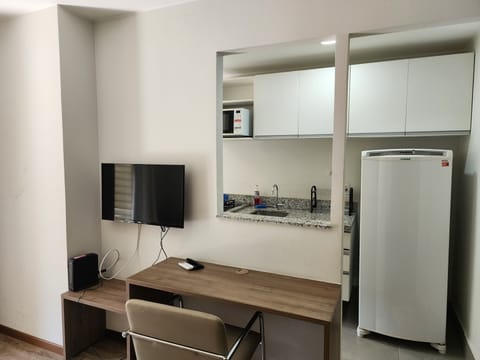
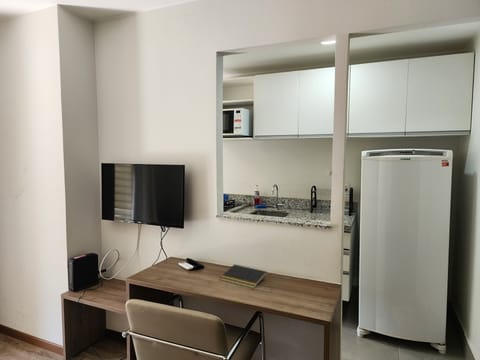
+ notepad (243, 275)
